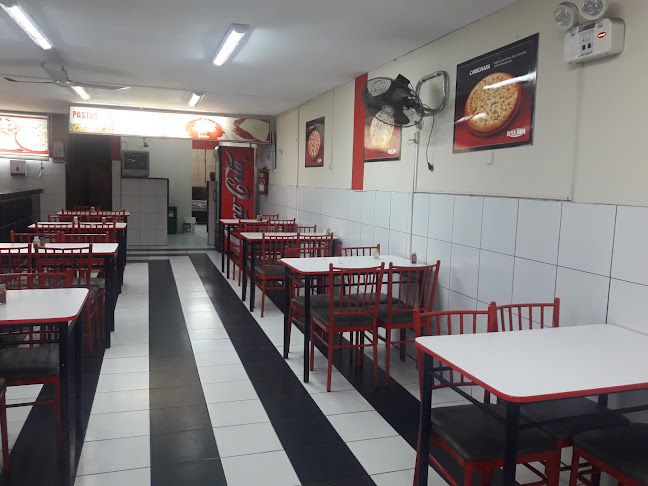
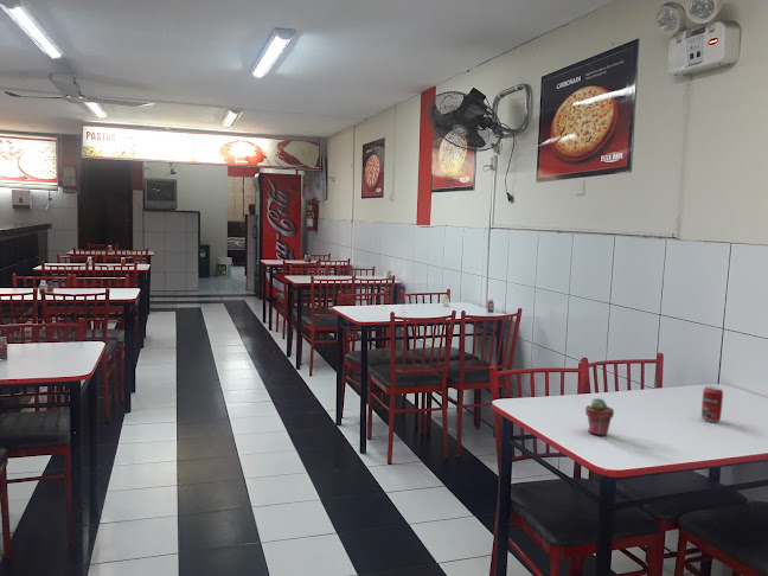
+ potted succulent (599, 415)
+ beverage can (711, 403)
